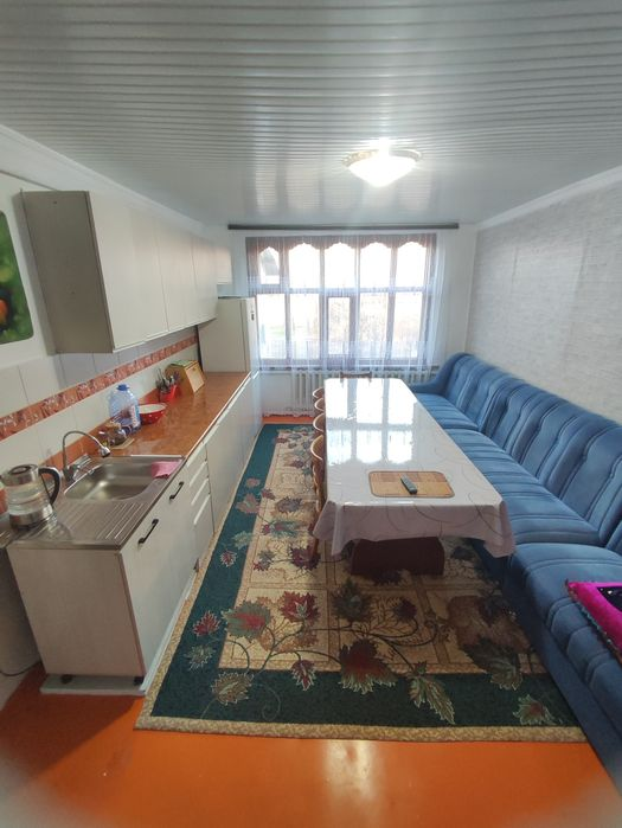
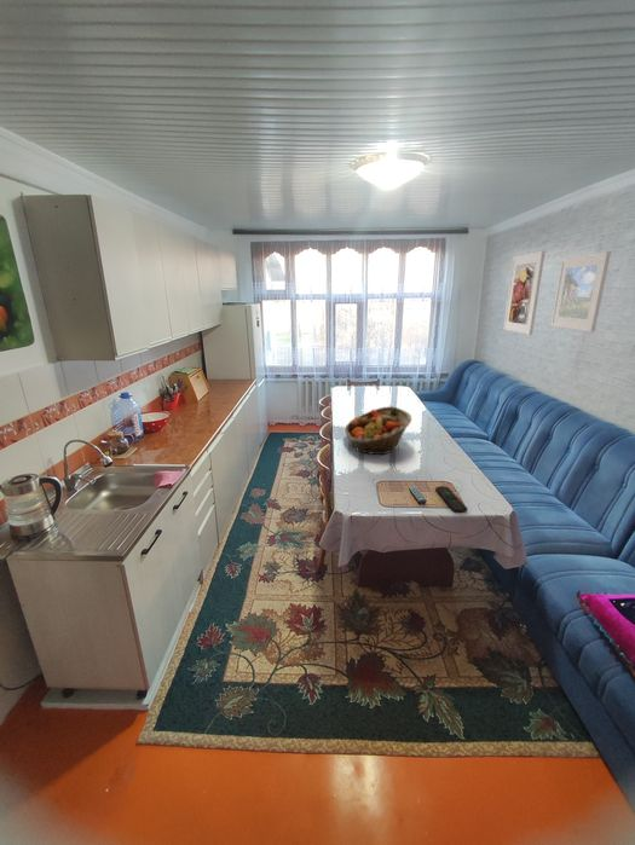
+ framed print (577, 293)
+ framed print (521, 294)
+ fruit basket (376, 429)
+ remote control (450, 498)
